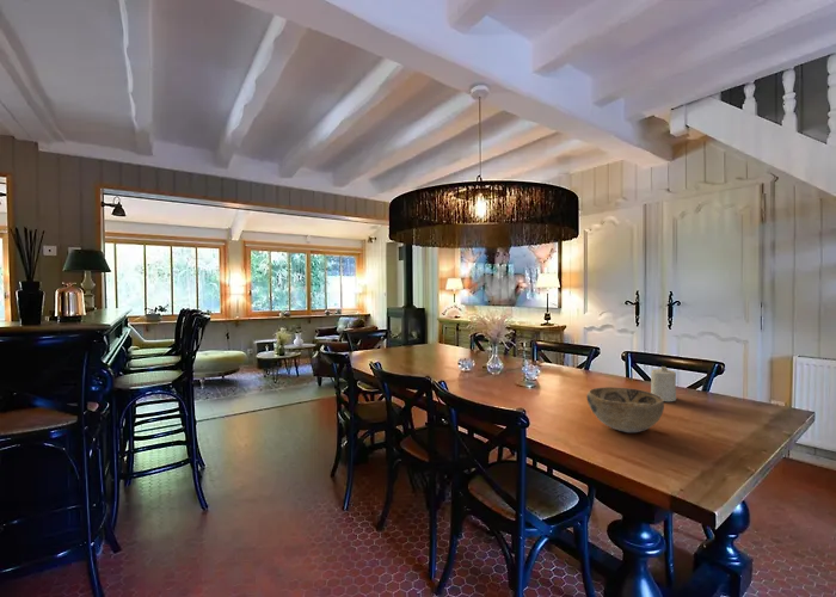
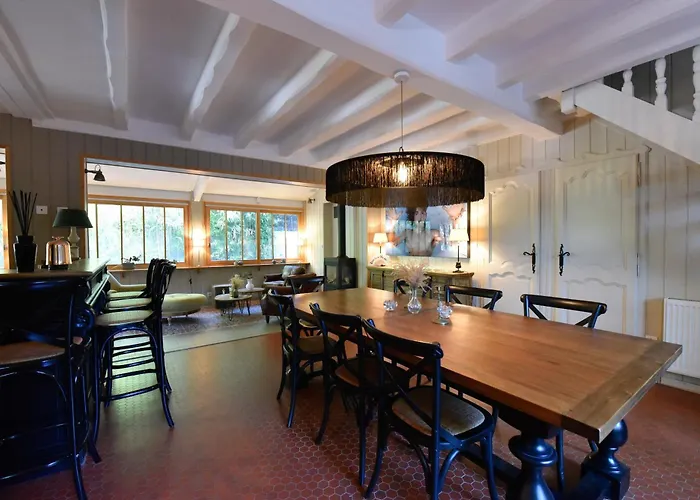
- candle (663, 382)
- decorative bowl (623, 411)
